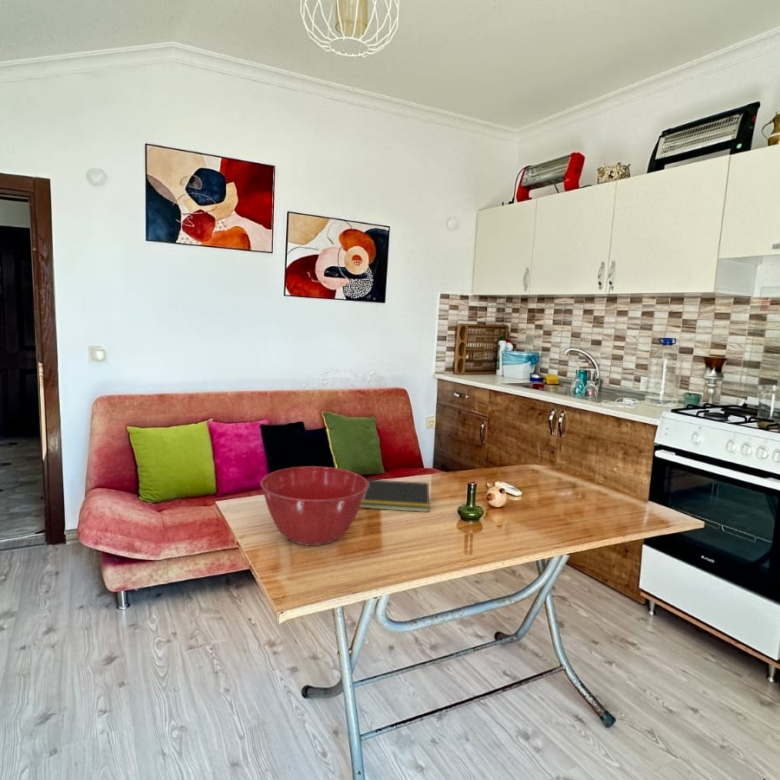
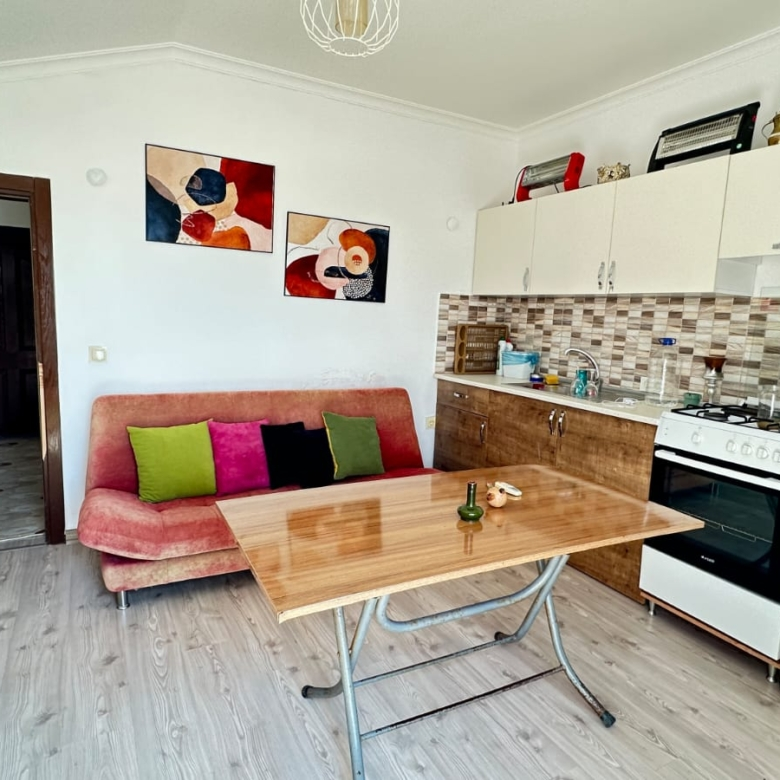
- mixing bowl (314, 508)
- notepad (393, 494)
